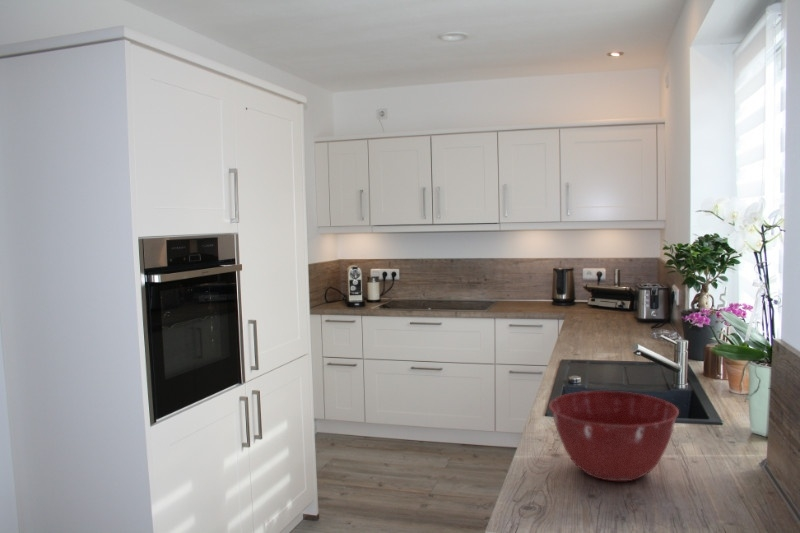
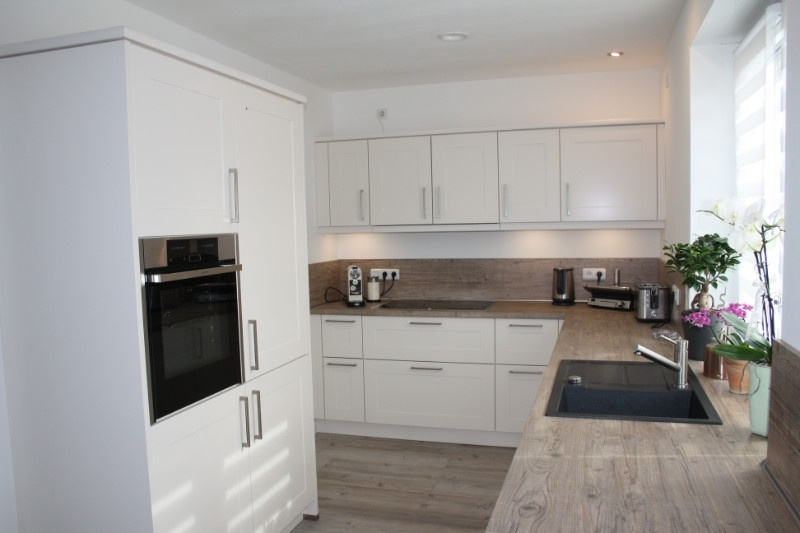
- mixing bowl (612, 438)
